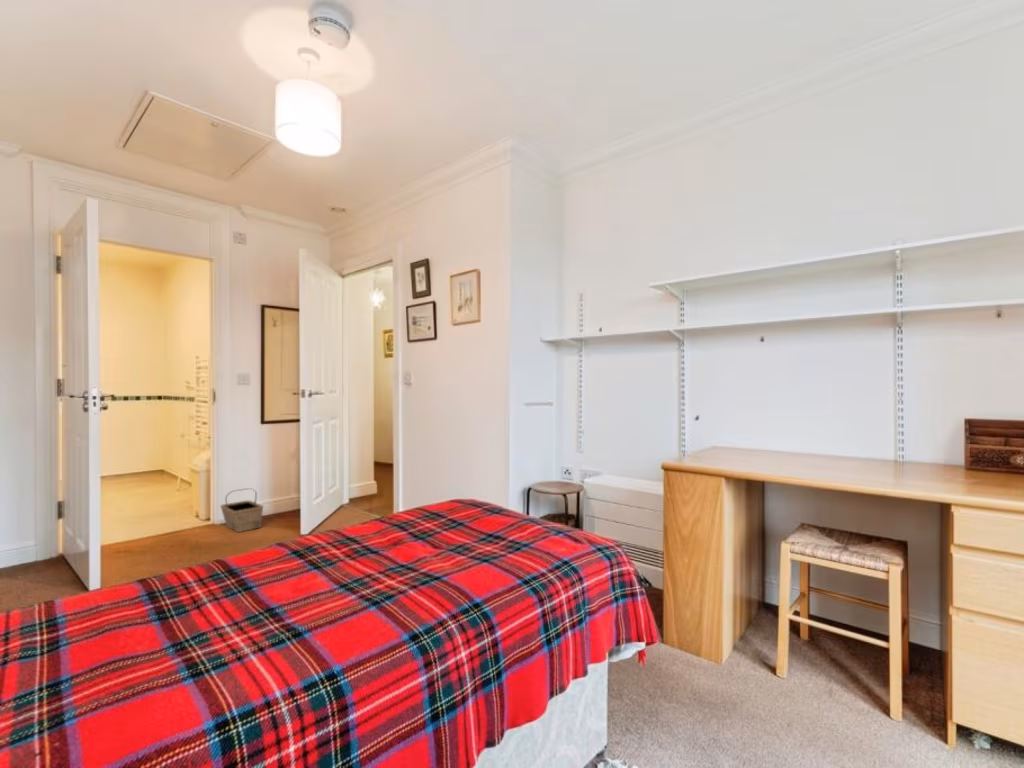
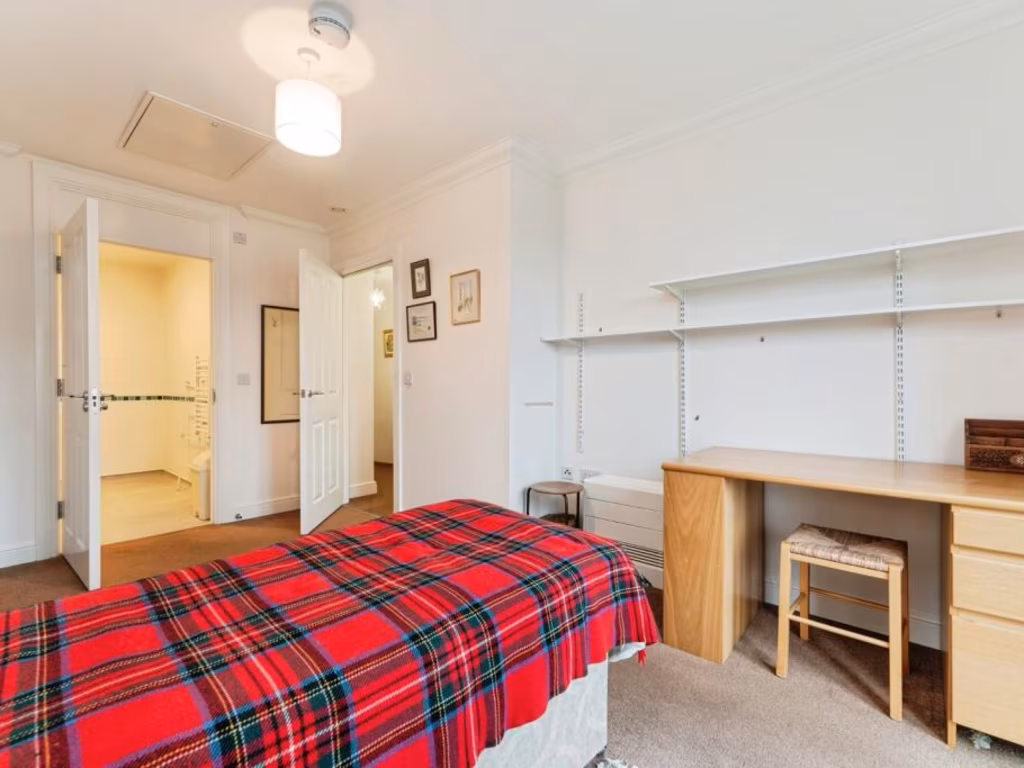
- basket (241, 508)
